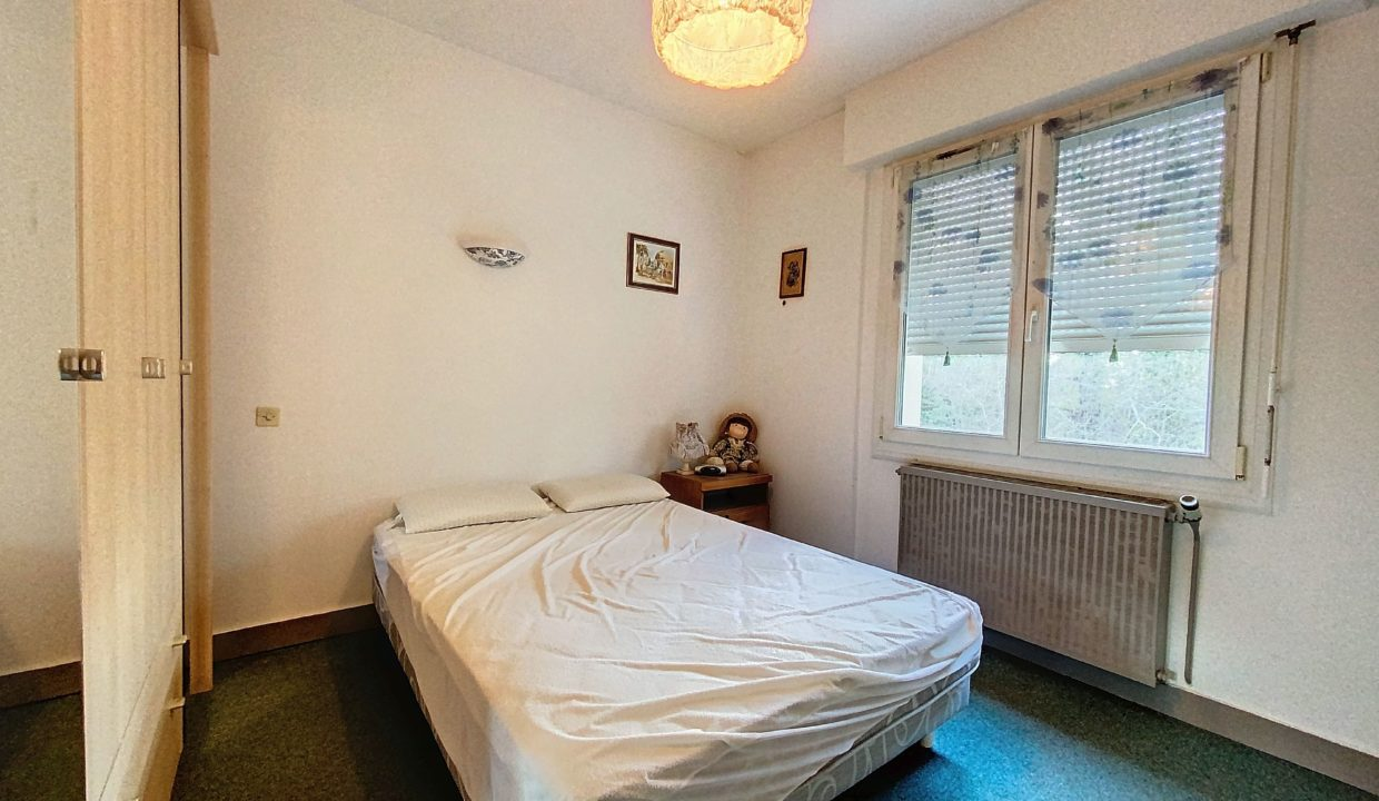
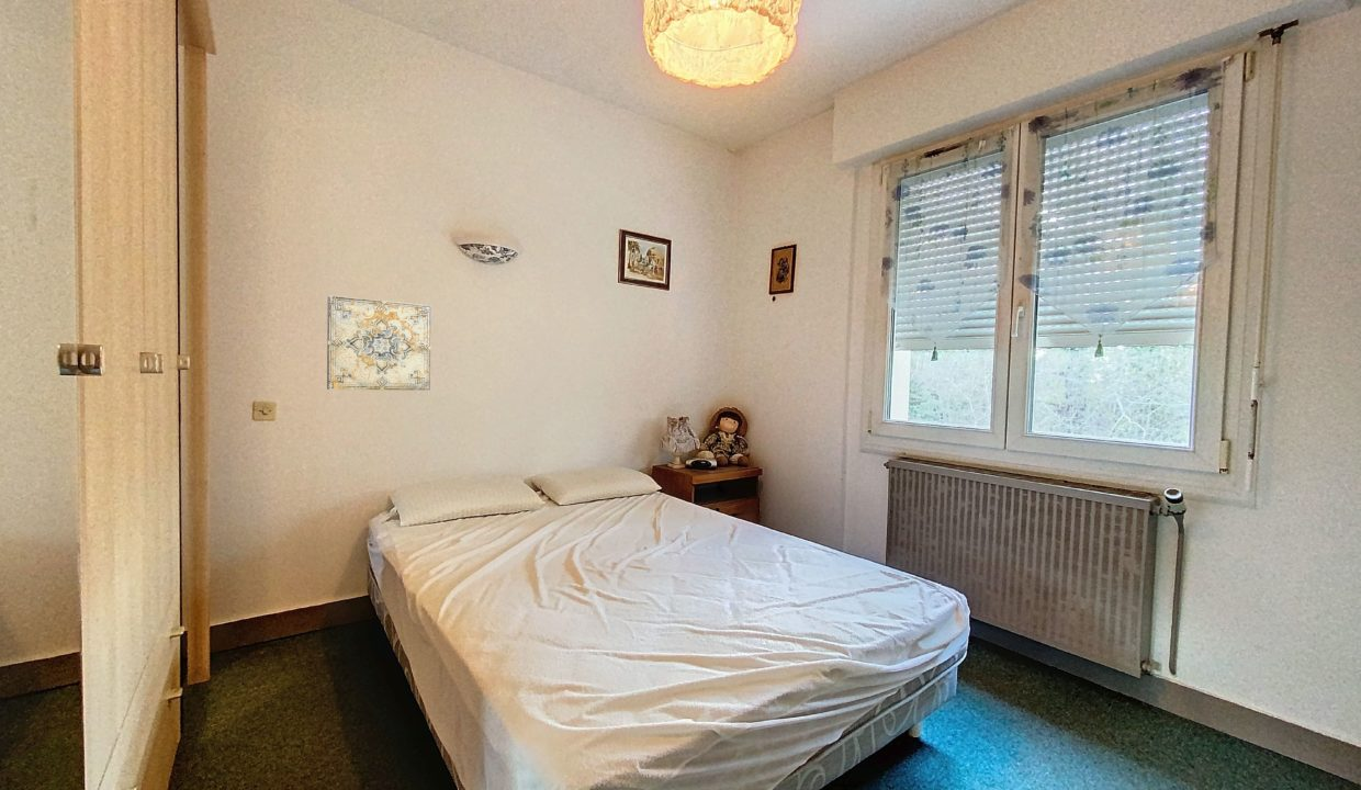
+ wall art (381, 345)
